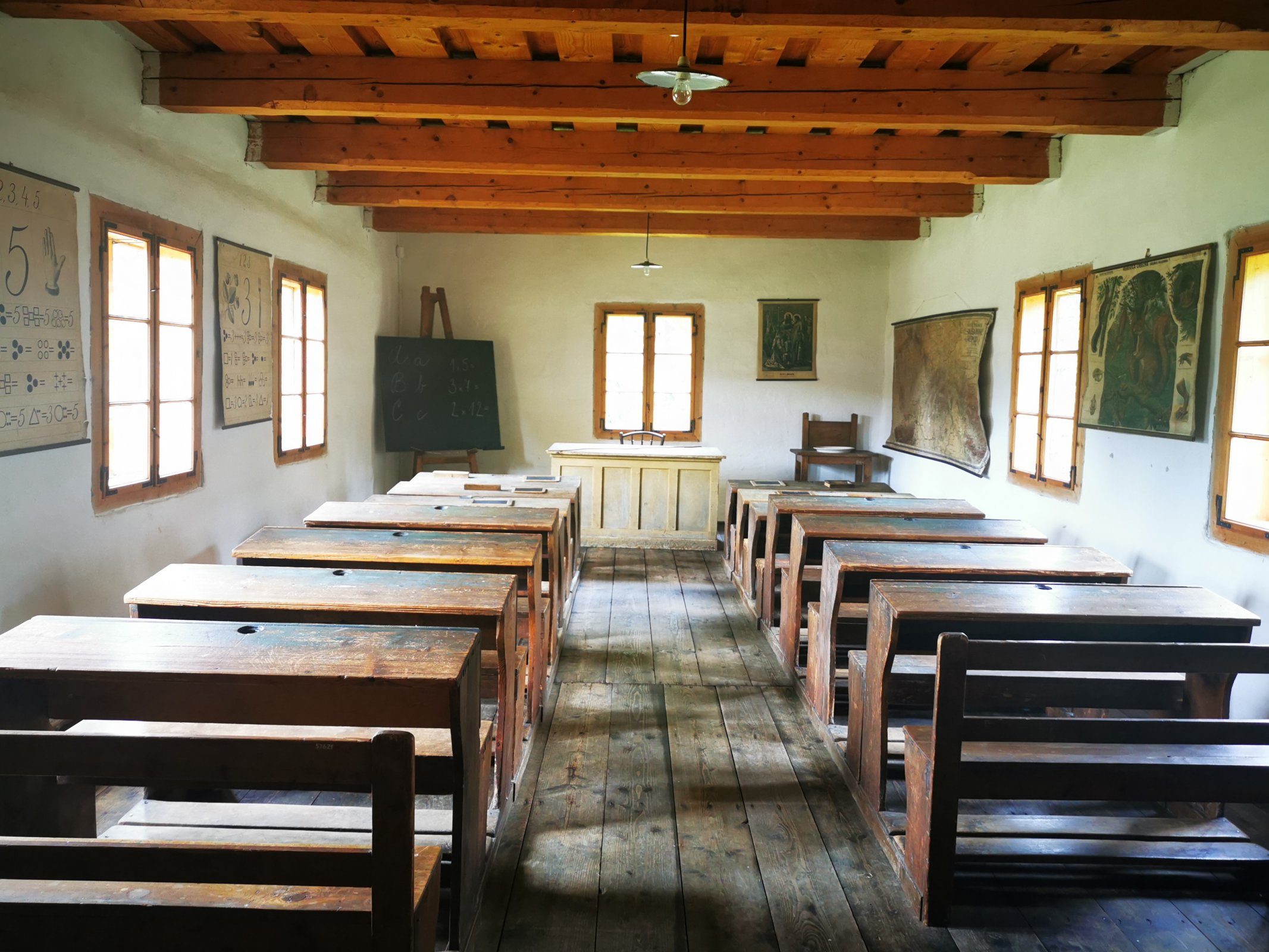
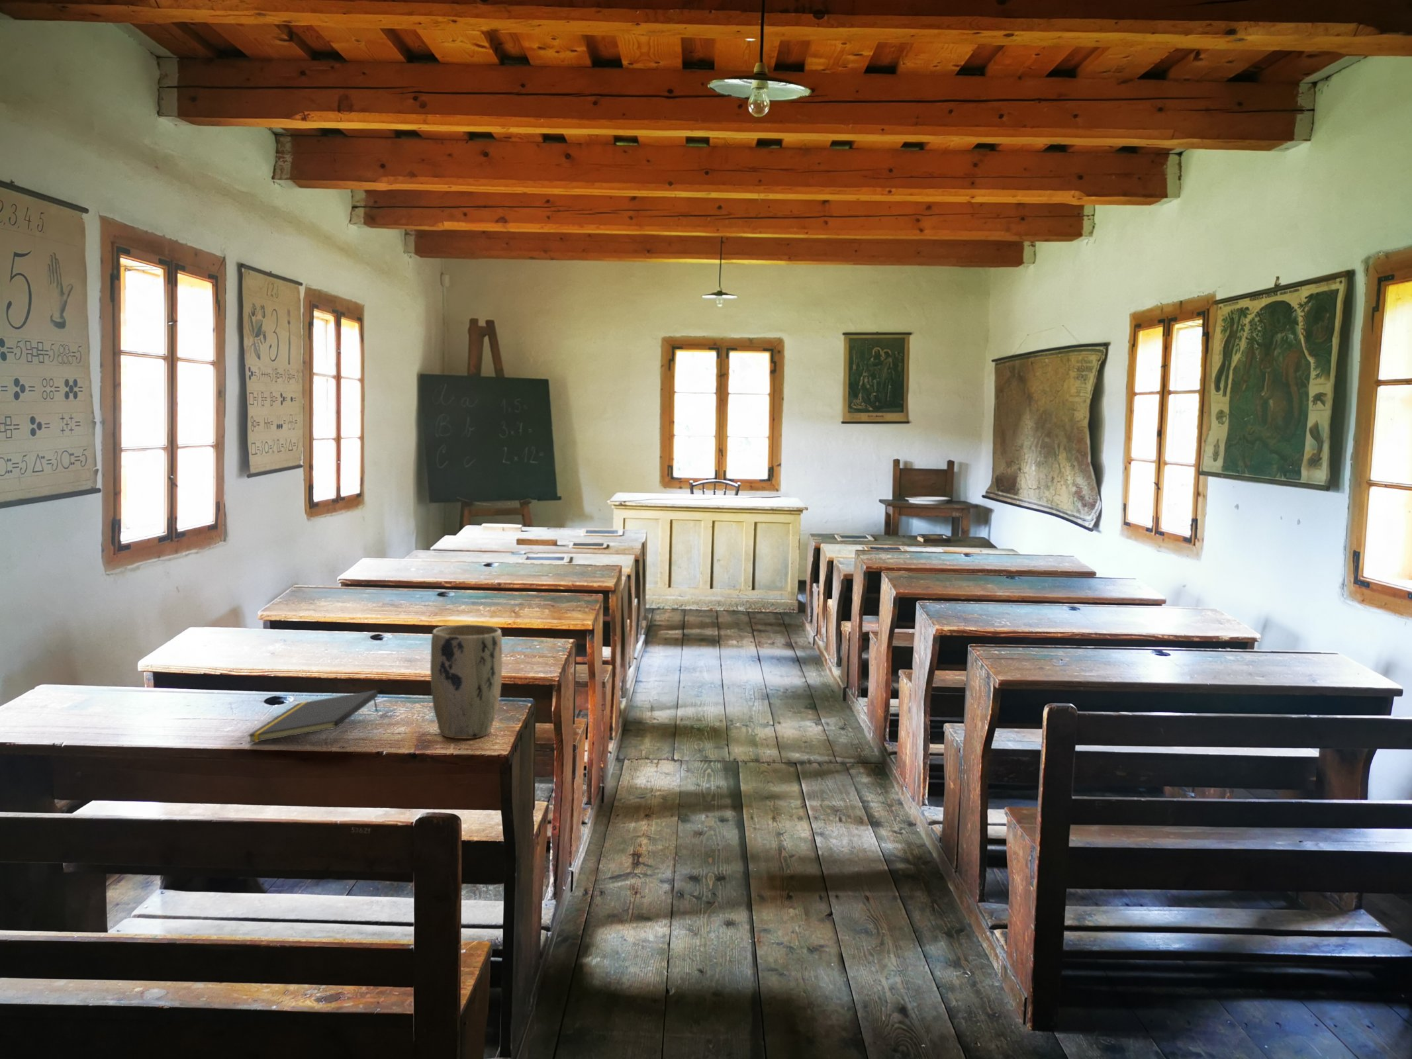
+ plant pot (466, 681)
+ notepad (316, 715)
